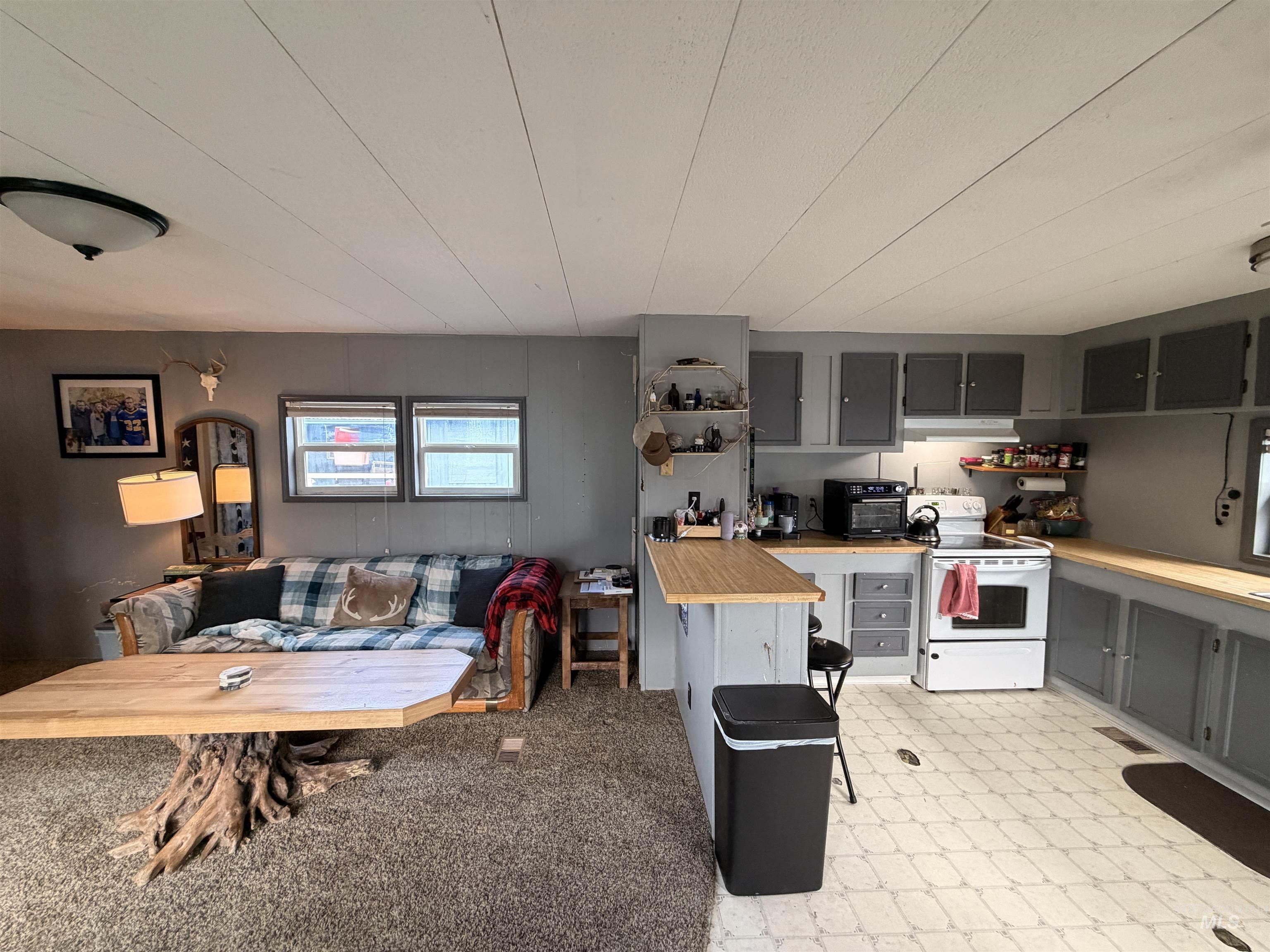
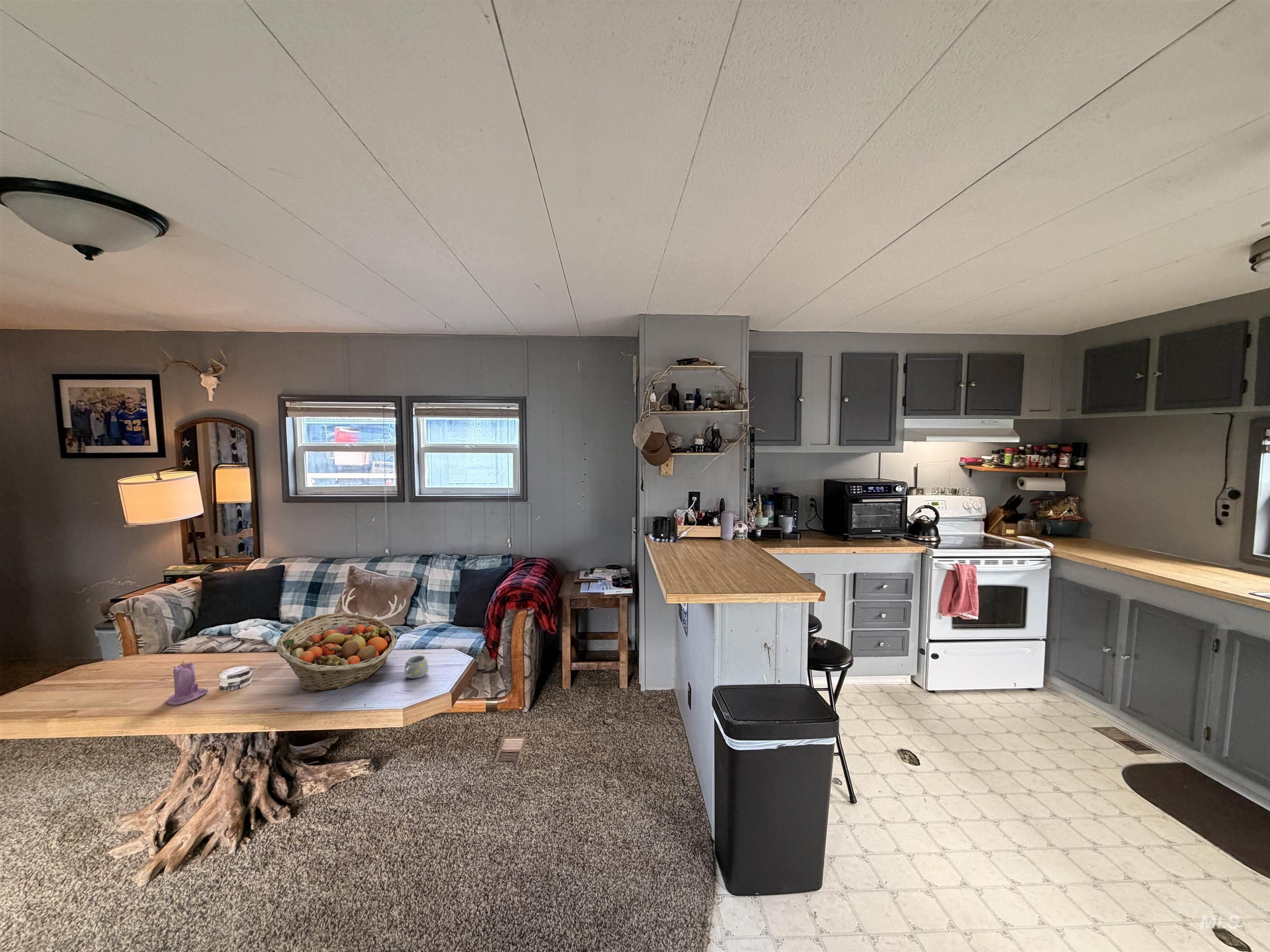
+ mug (414, 669)
+ candle (184, 678)
+ fruit basket (341, 648)
